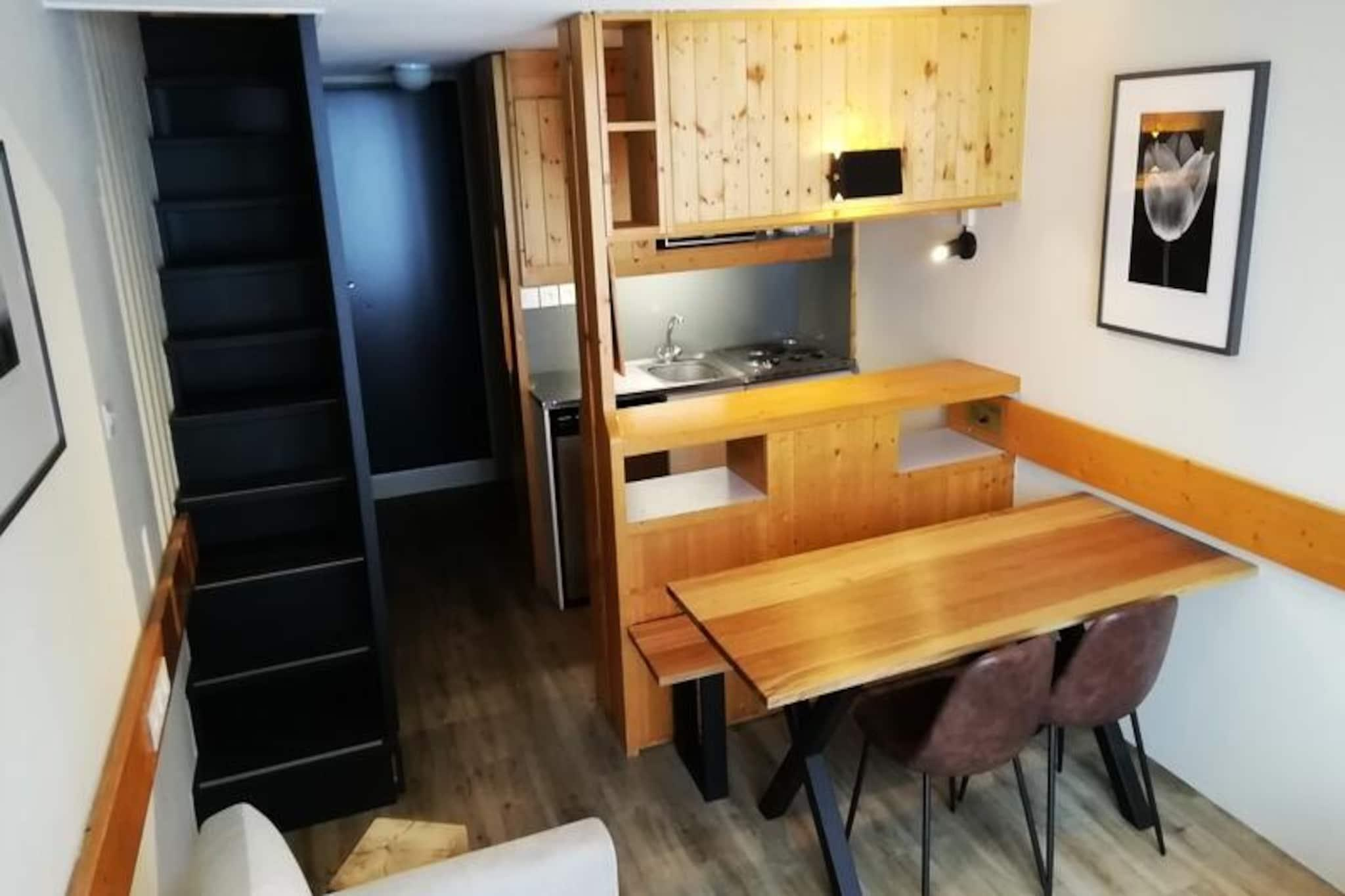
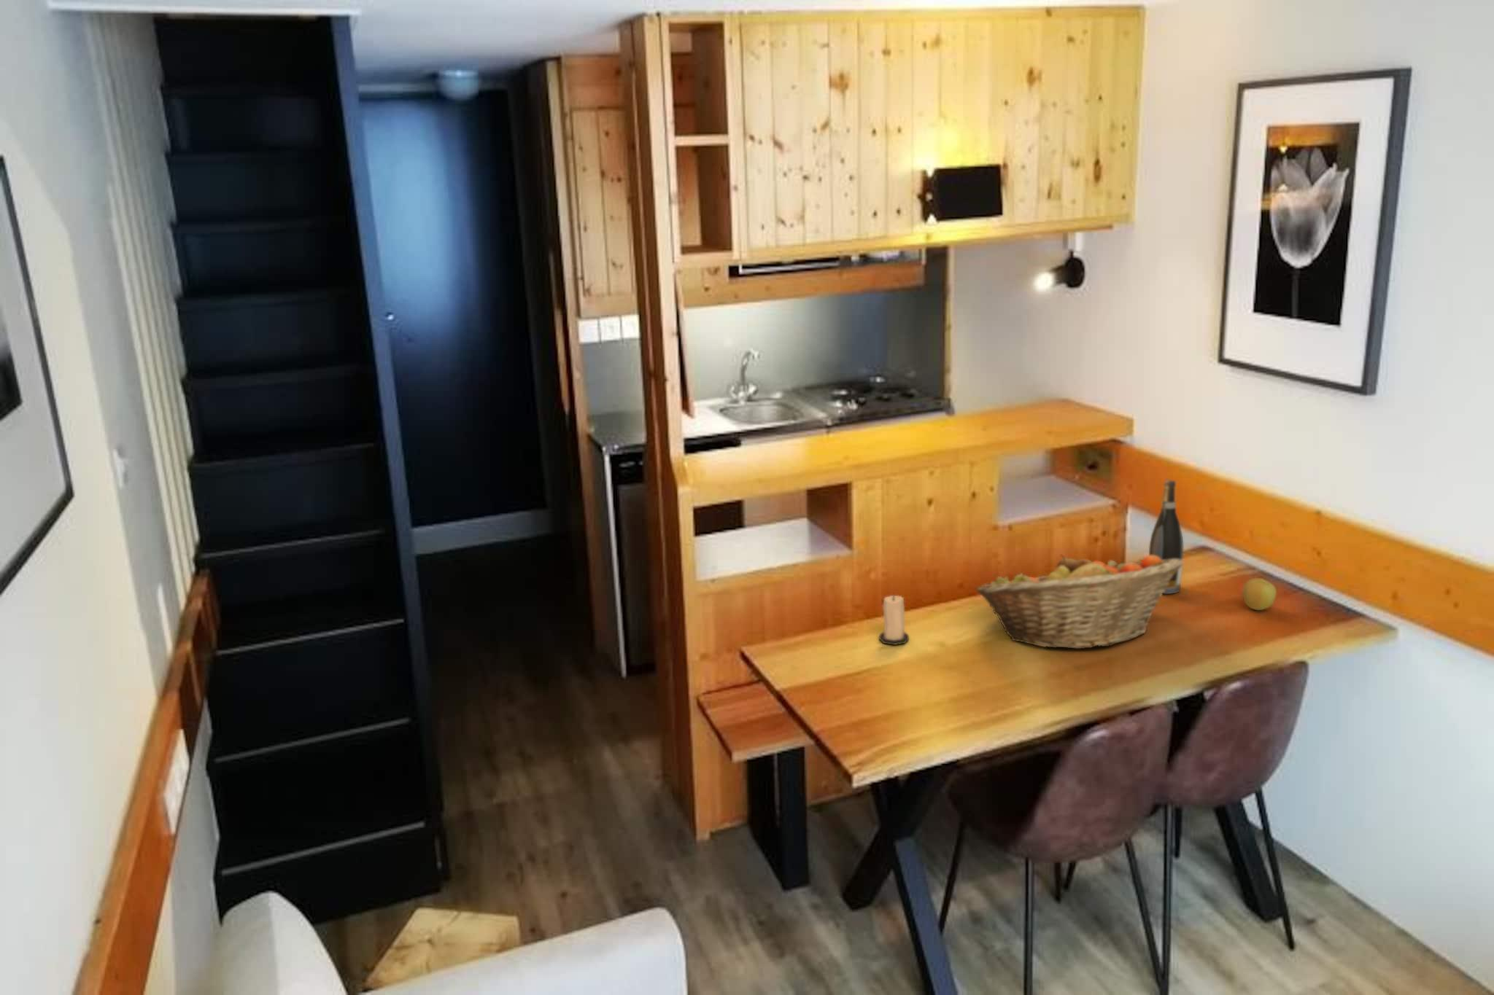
+ wine bottle (1166, 535)
+ fruit basket (1079, 591)
+ candle (894, 616)
+ apple (1259, 594)
